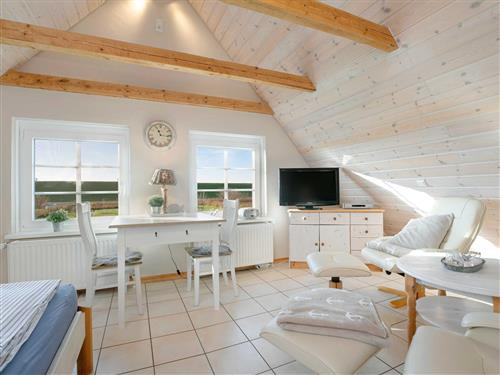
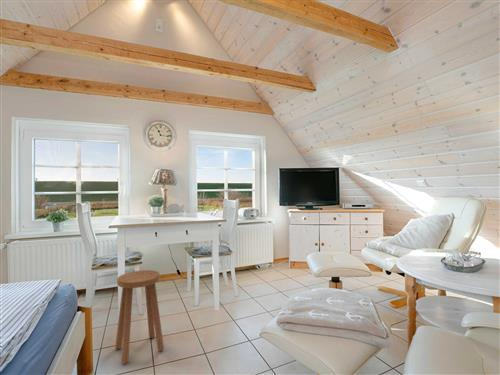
+ stool (147, 312)
